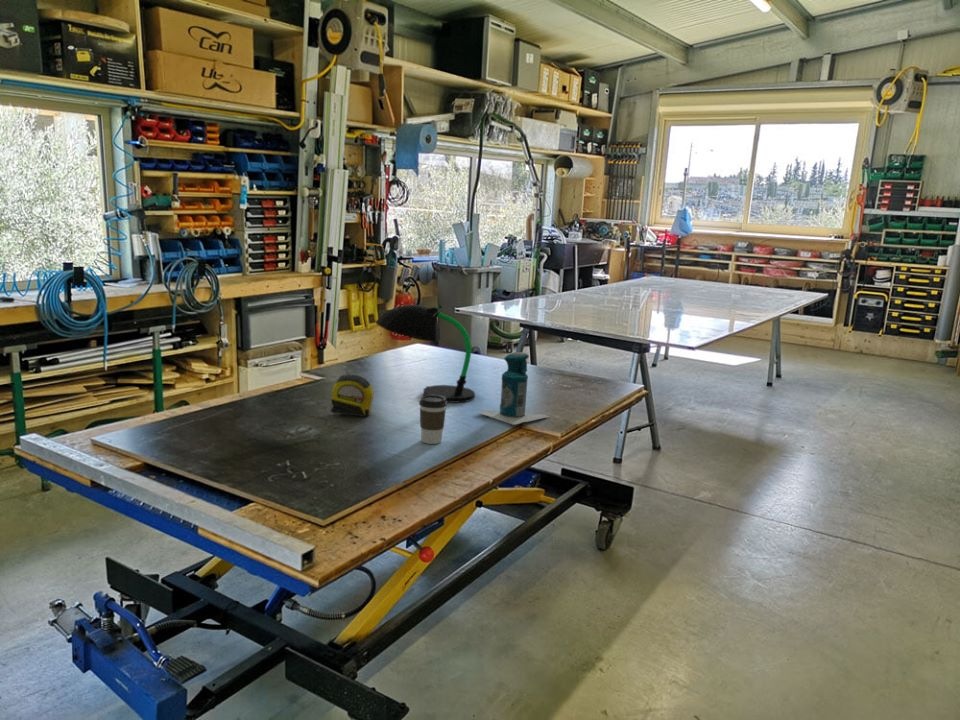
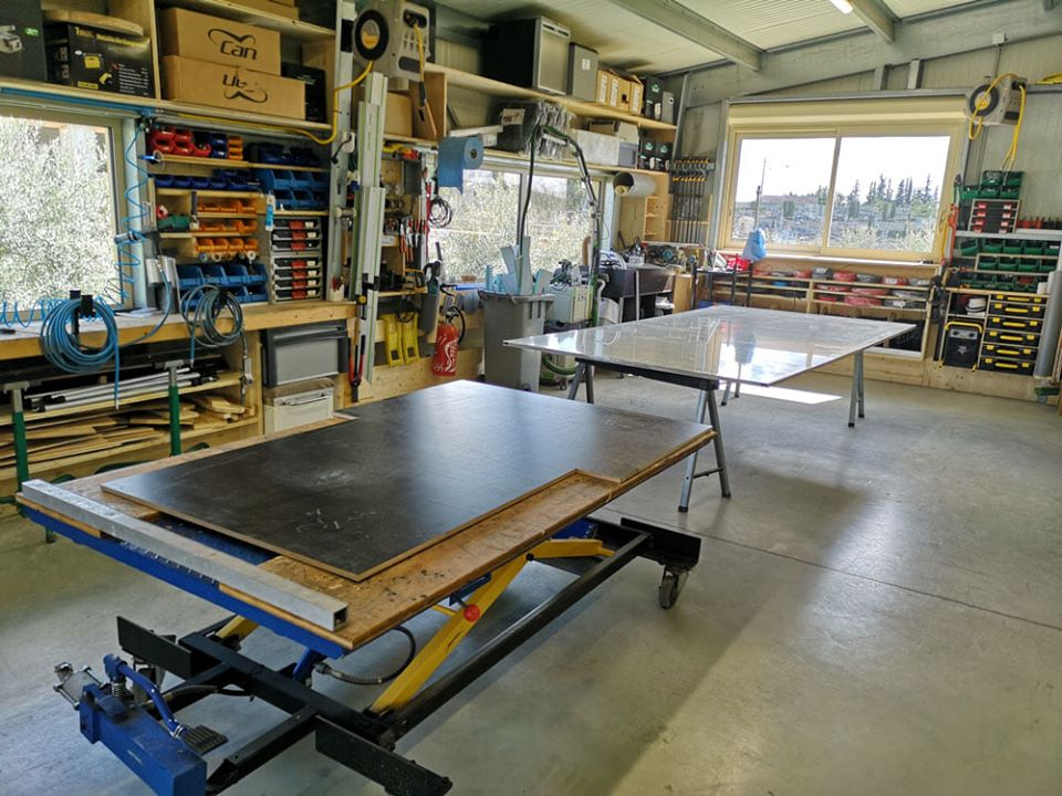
- tape measure (352, 394)
- desk lamp (425, 340)
- spray can (514, 383)
- coffee cup (432, 419)
